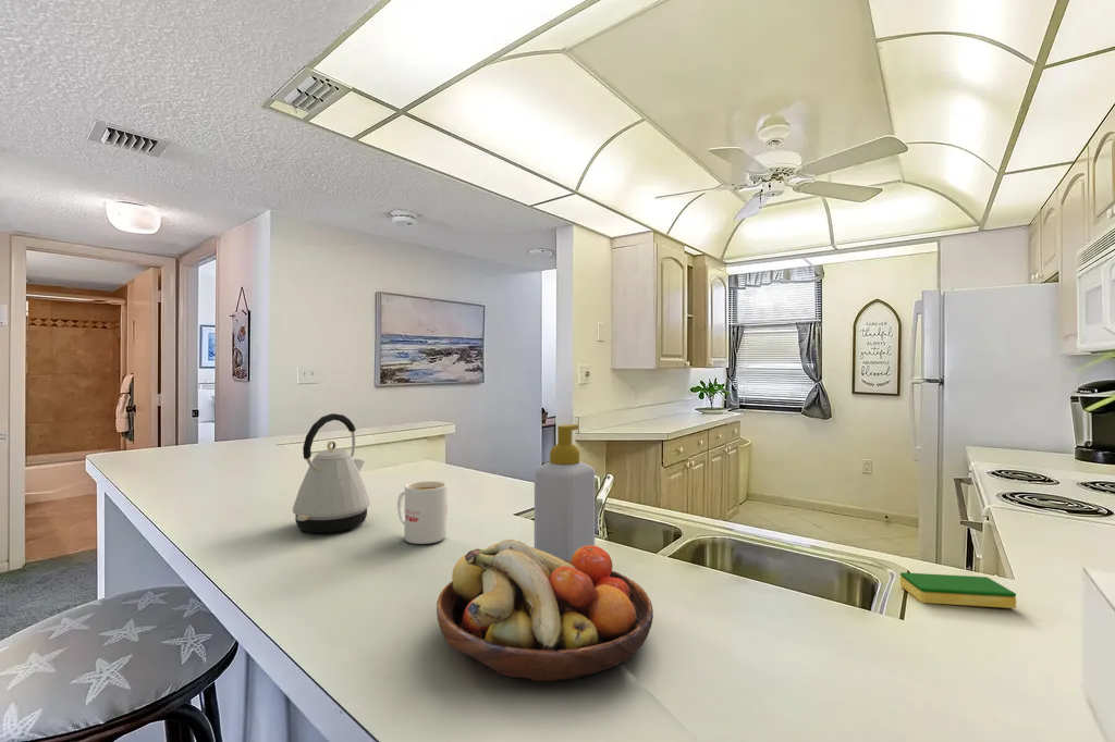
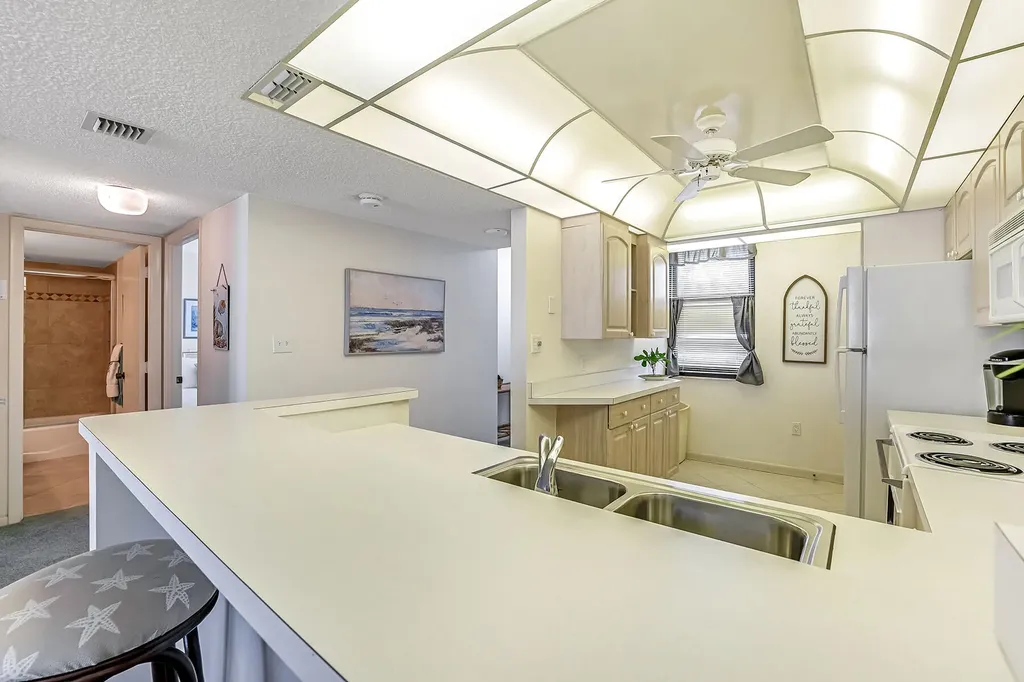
- mug (419, 510)
- dish sponge (955, 589)
- kettle (333, 469)
- soap bottle (564, 492)
- fruit bowl (544, 589)
